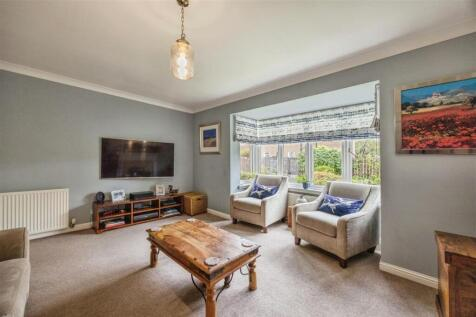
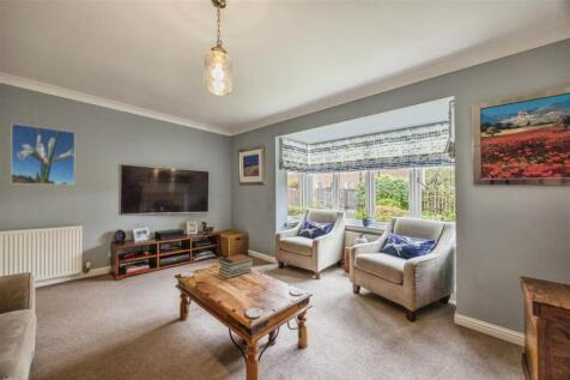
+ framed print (44, 156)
+ book stack (236, 265)
